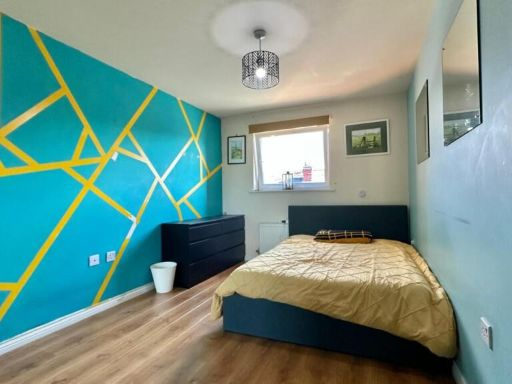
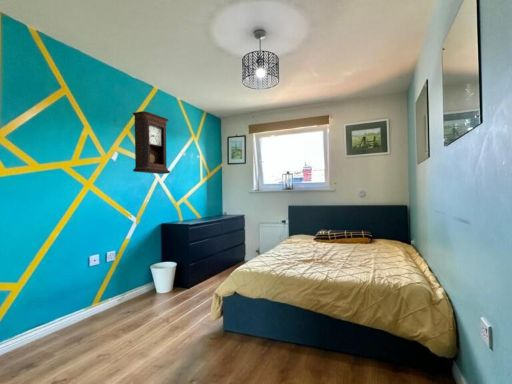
+ pendulum clock (153, 144)
